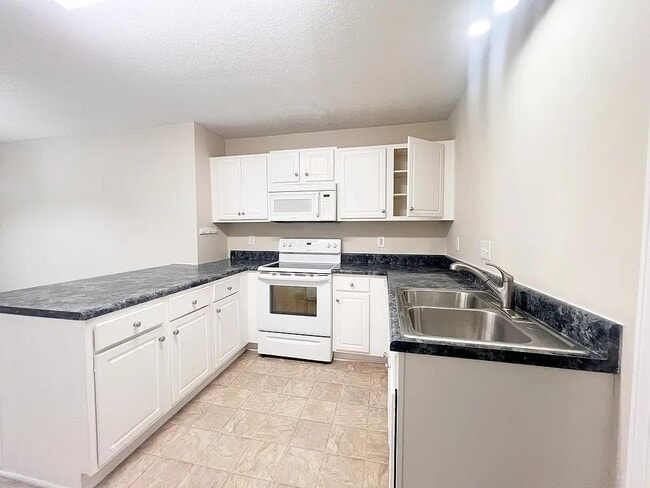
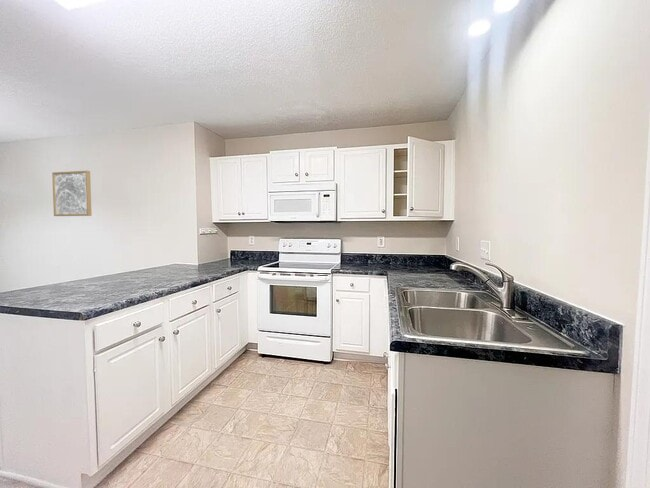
+ wall art (71, 193)
